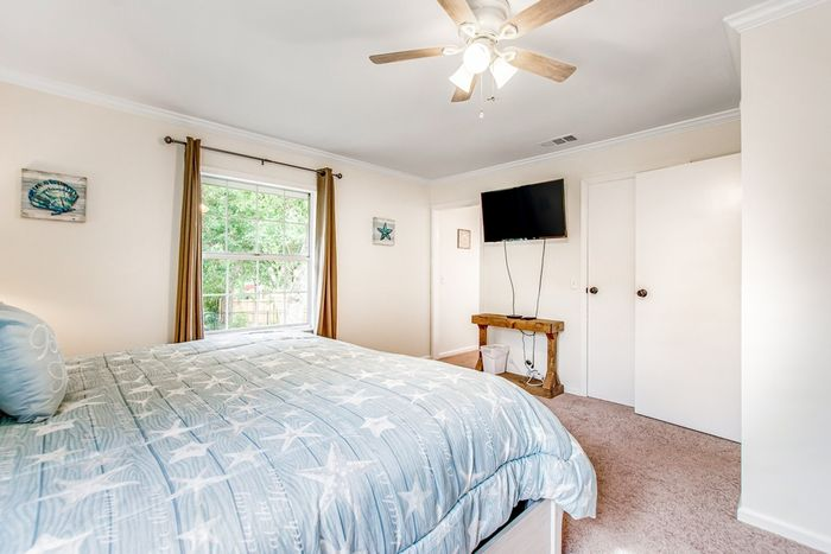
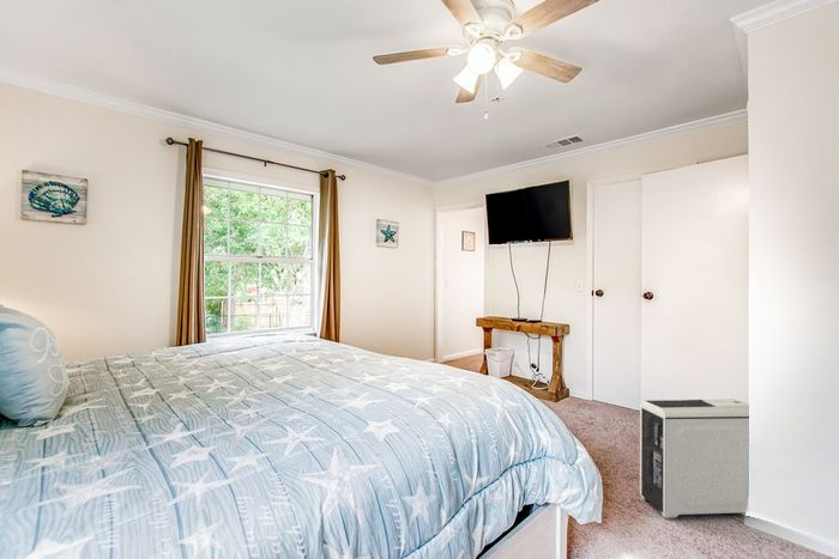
+ air purifier (695, 454)
